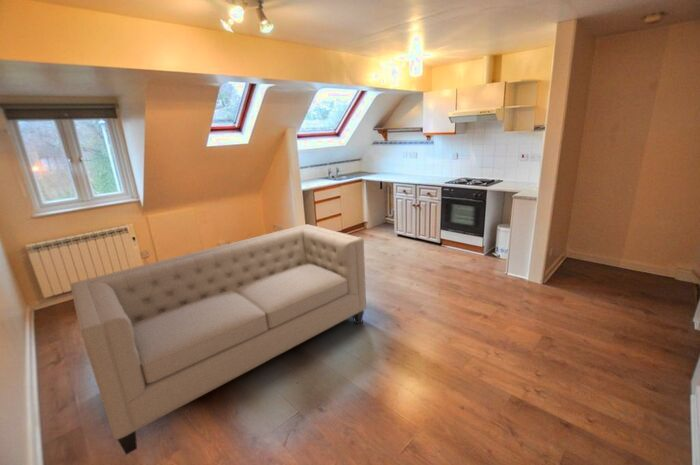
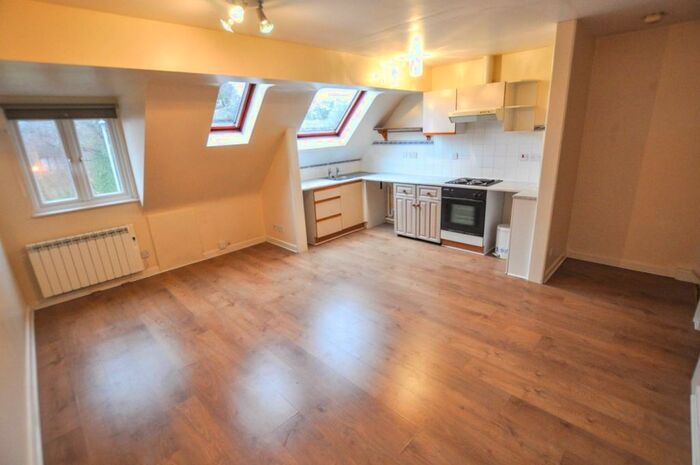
- sofa (243, 306)
